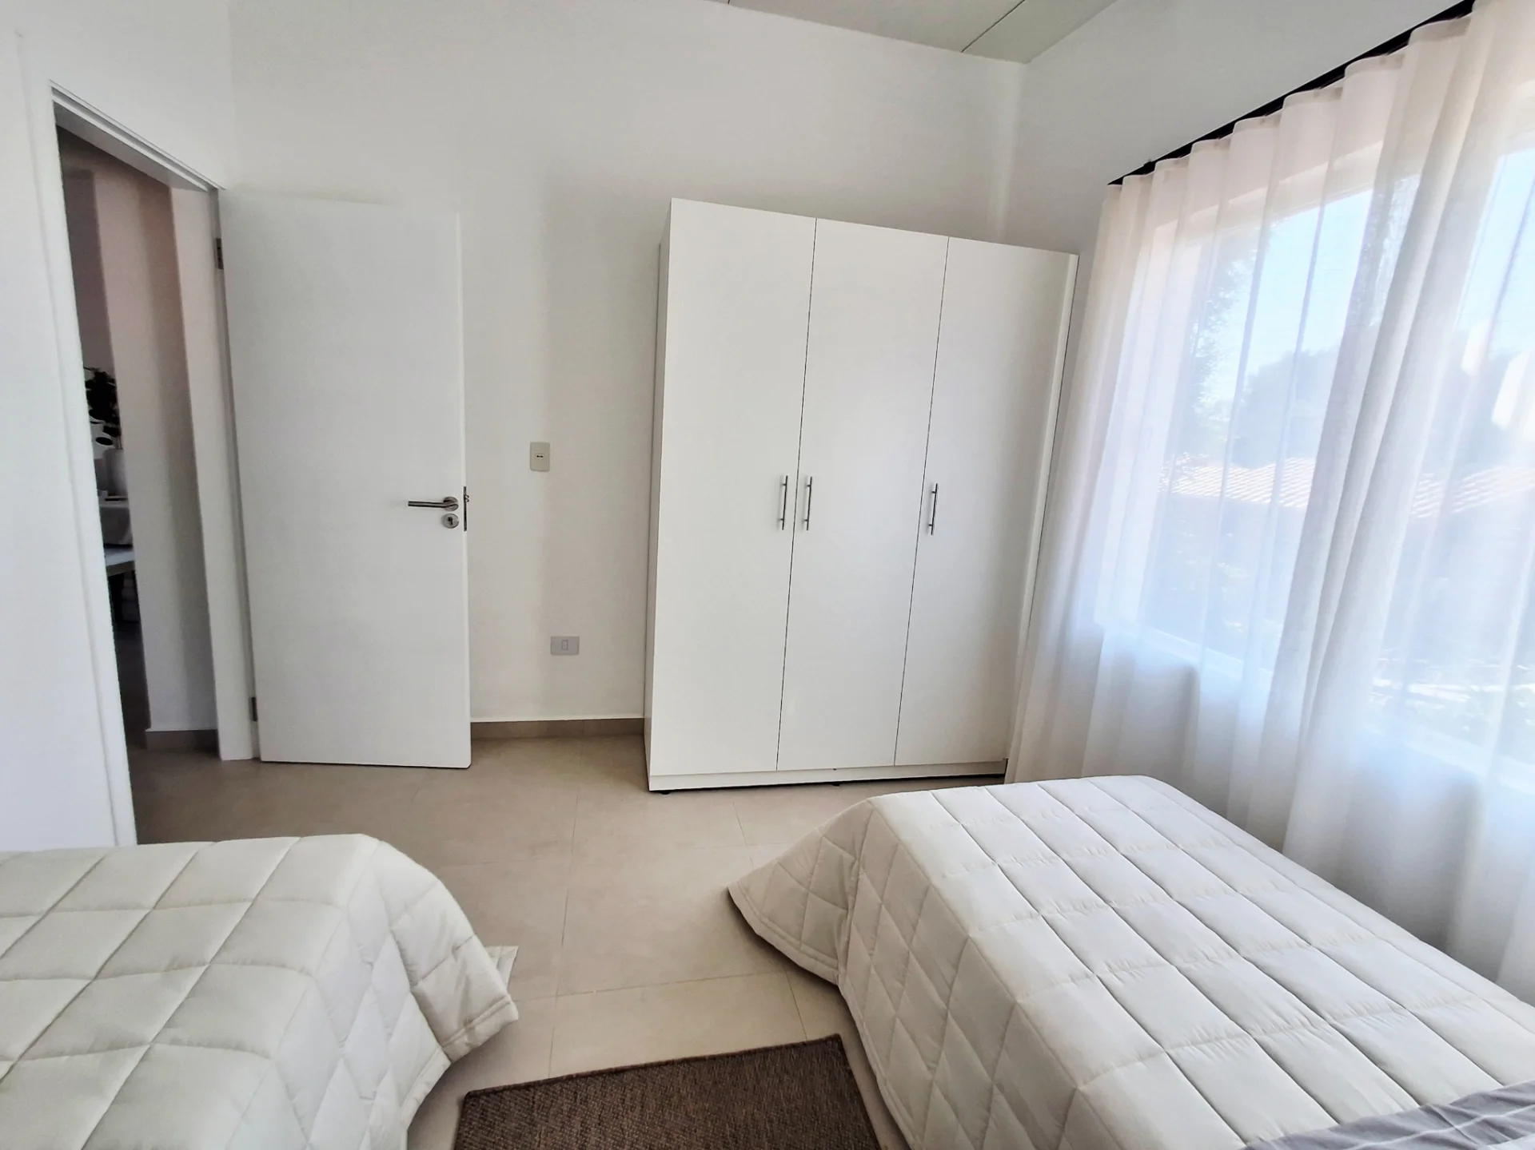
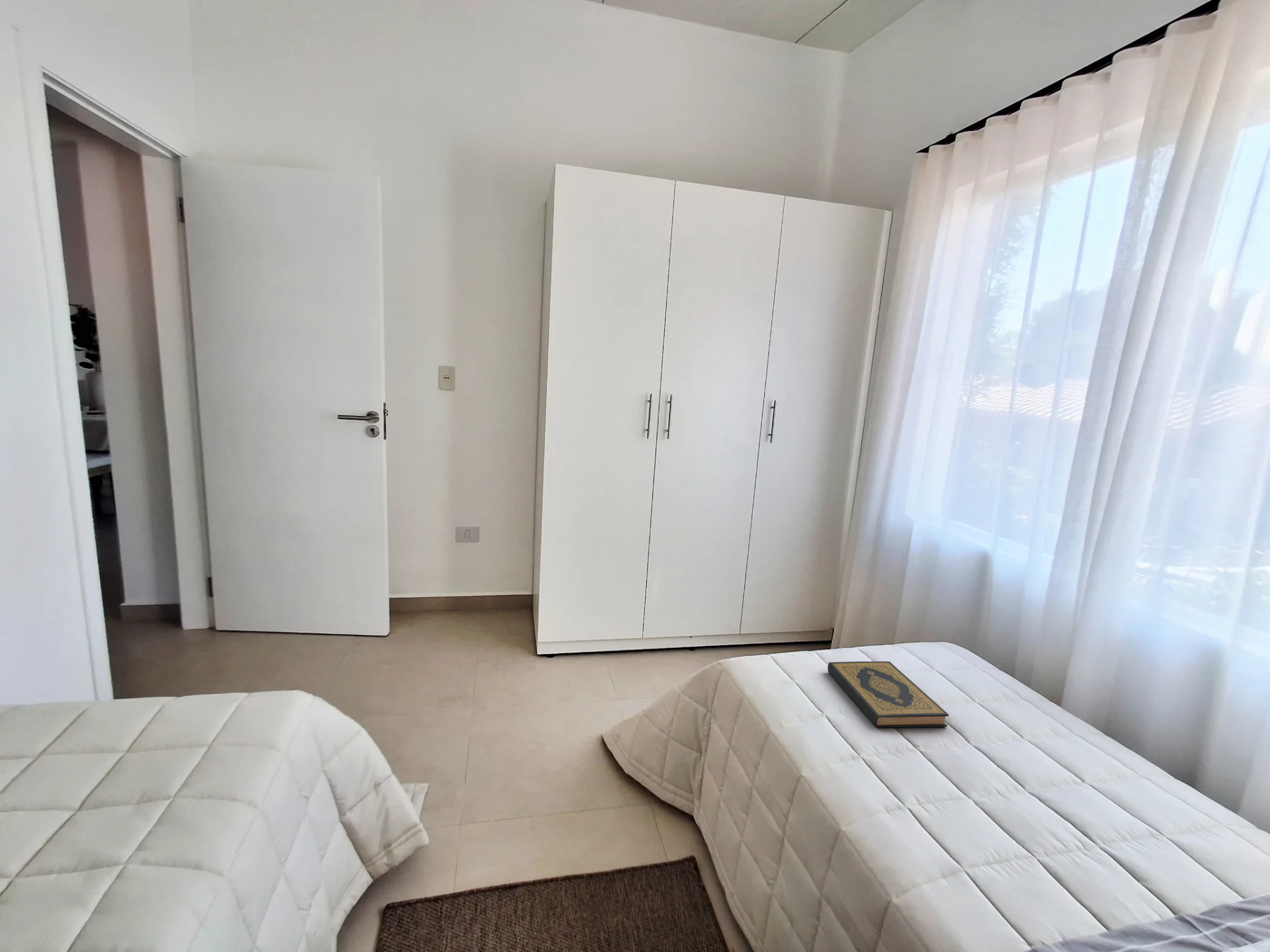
+ hardback book (883, 691)
